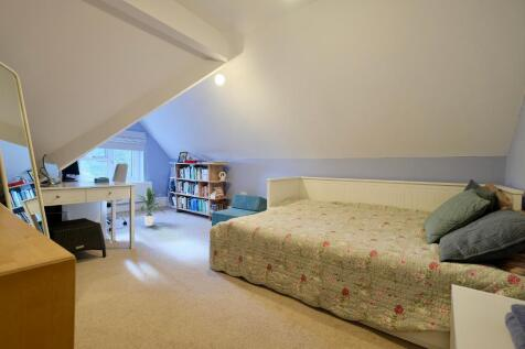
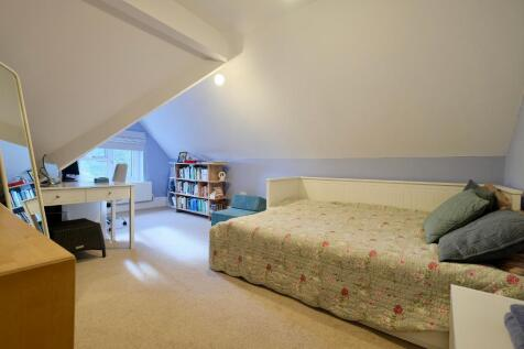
- indoor plant (151, 206)
